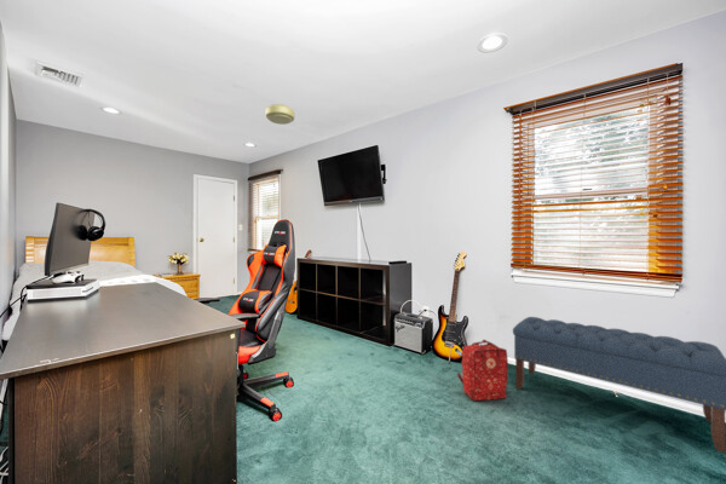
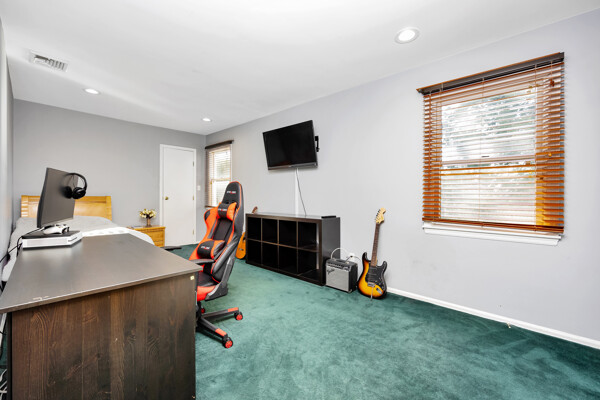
- backpack (482, 365)
- bench (604, 367)
- ceiling light (280, 114)
